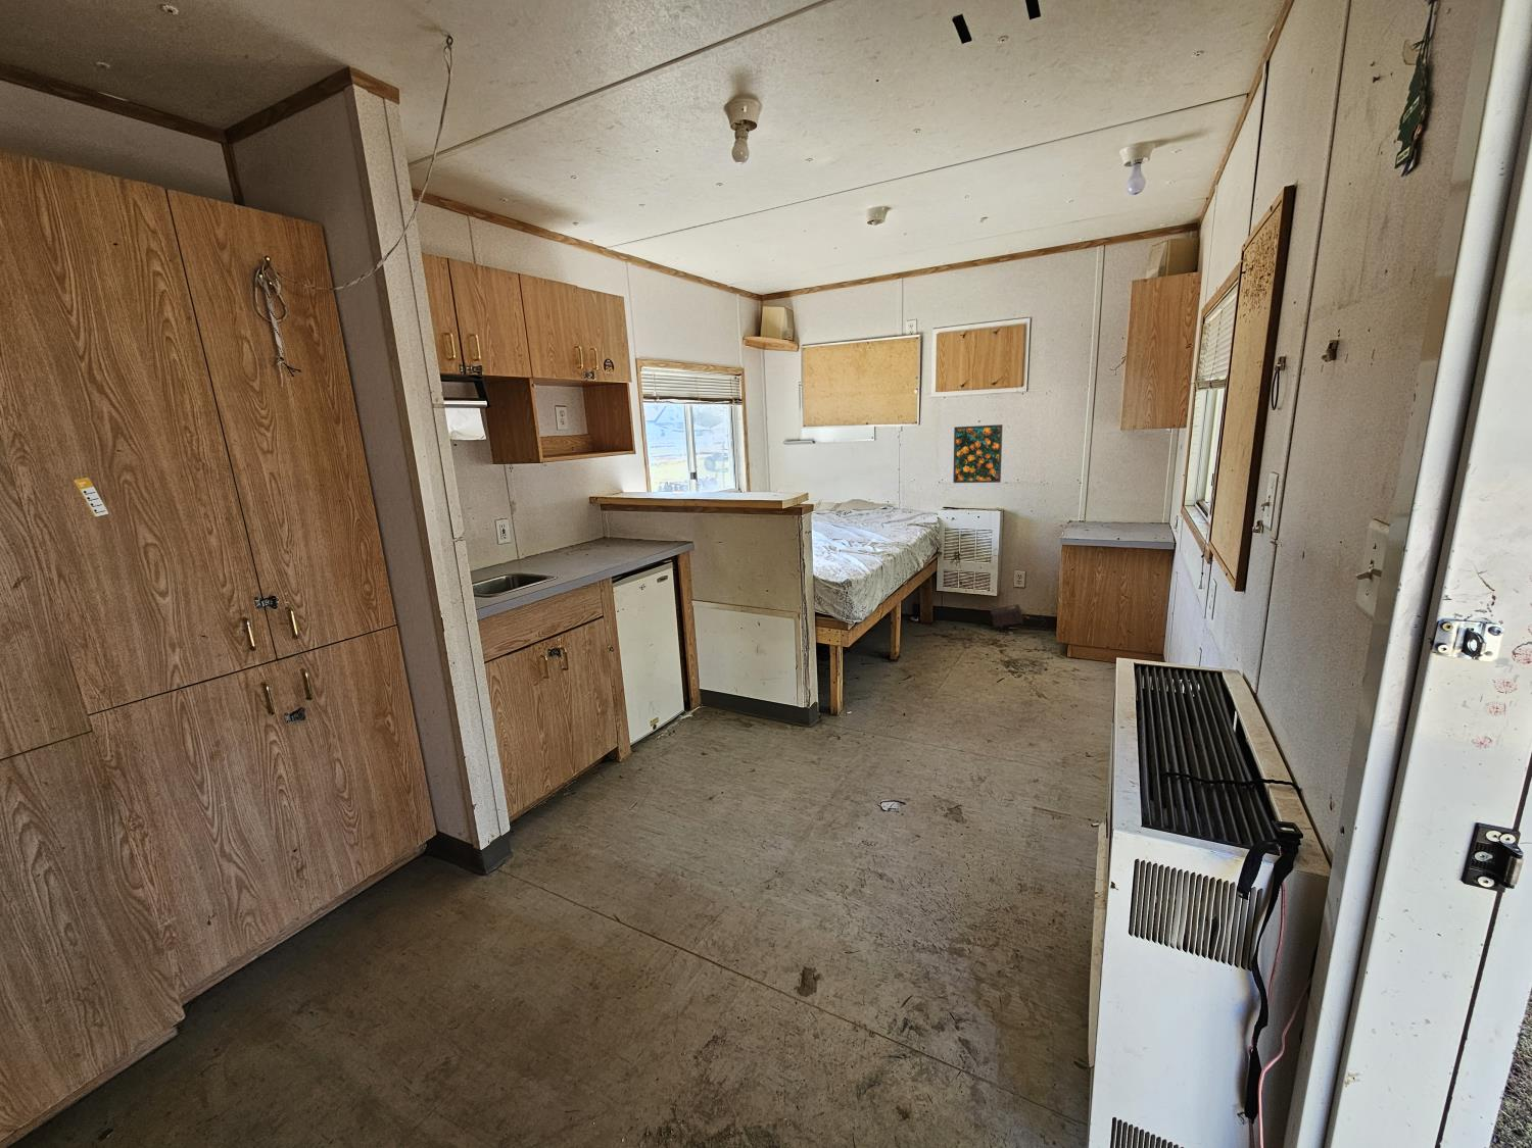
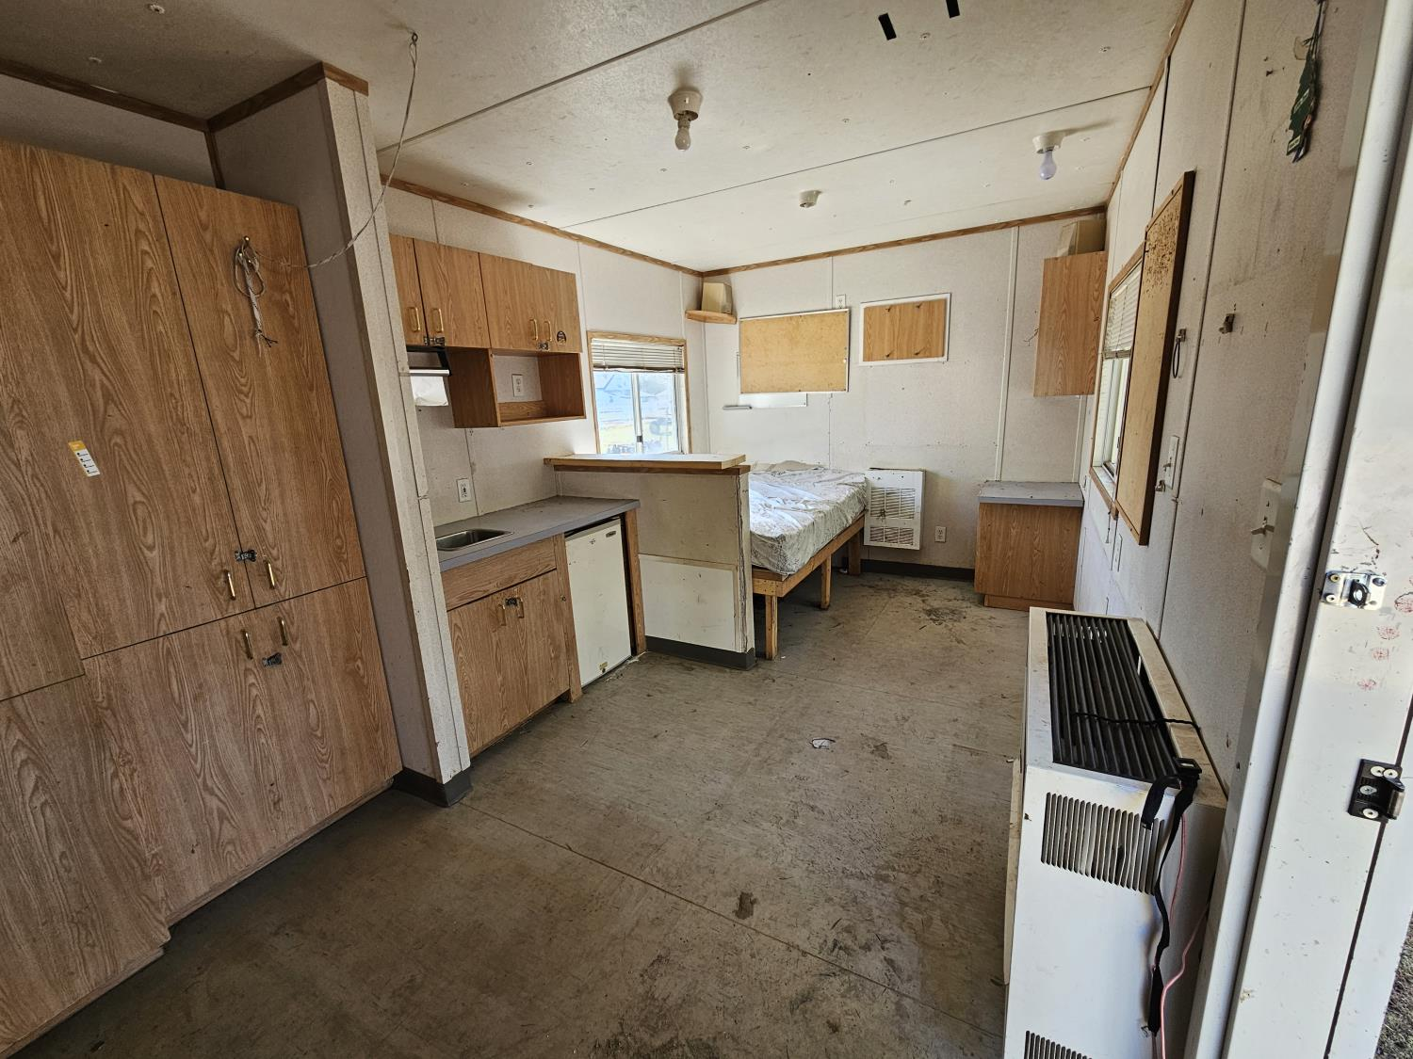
- satchel (1016, 619)
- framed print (976, 455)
